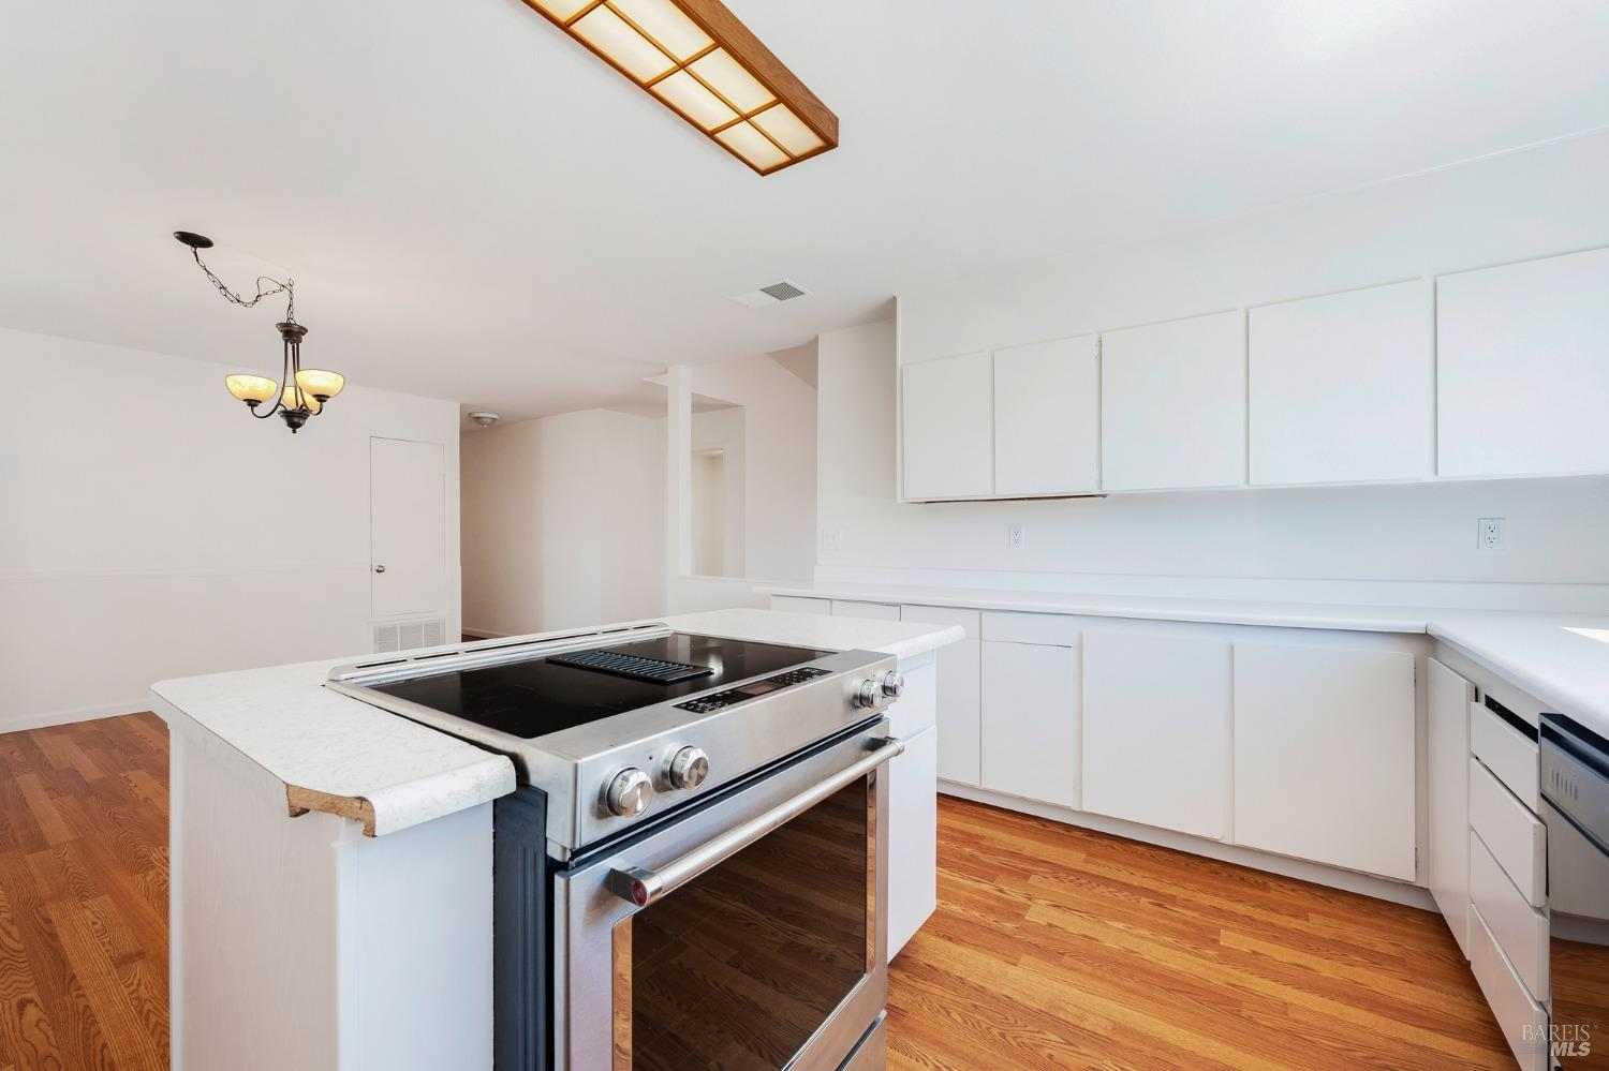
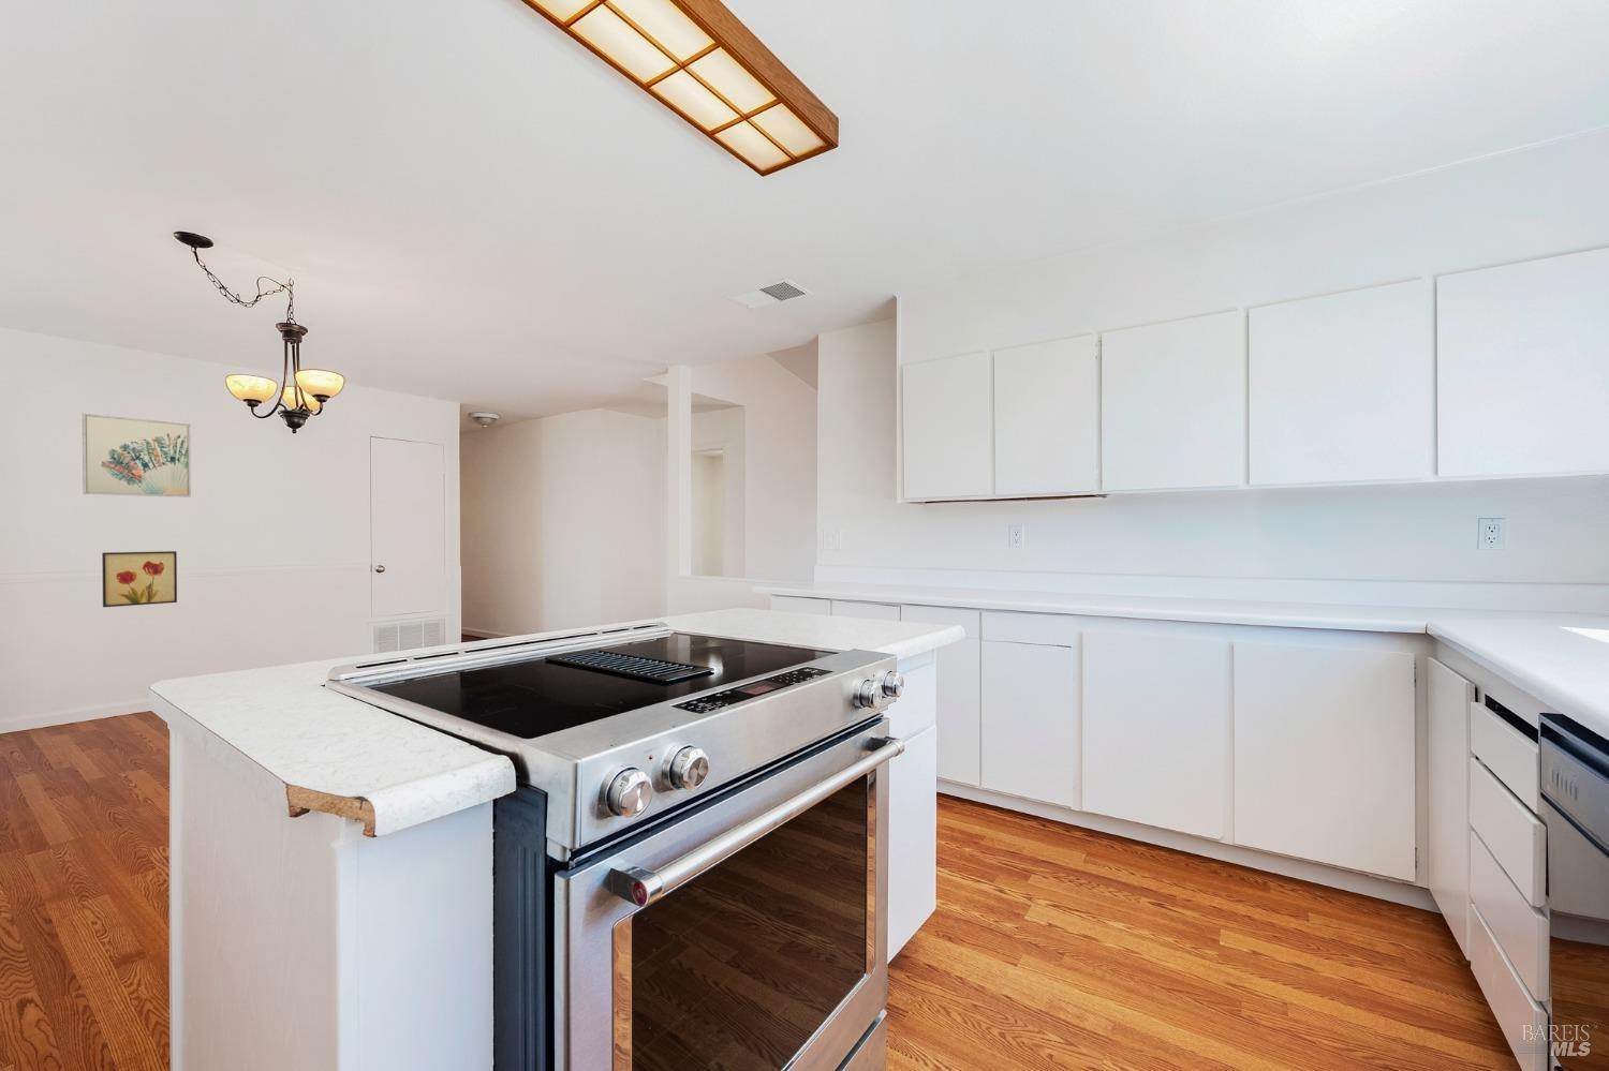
+ wall art (141, 577)
+ wall art (139, 457)
